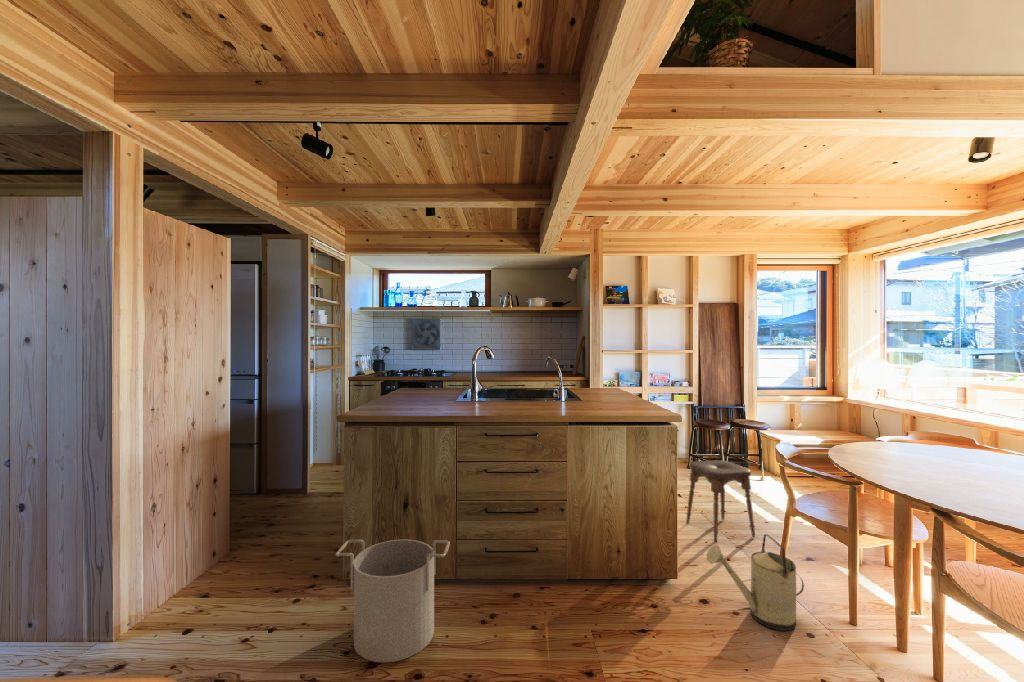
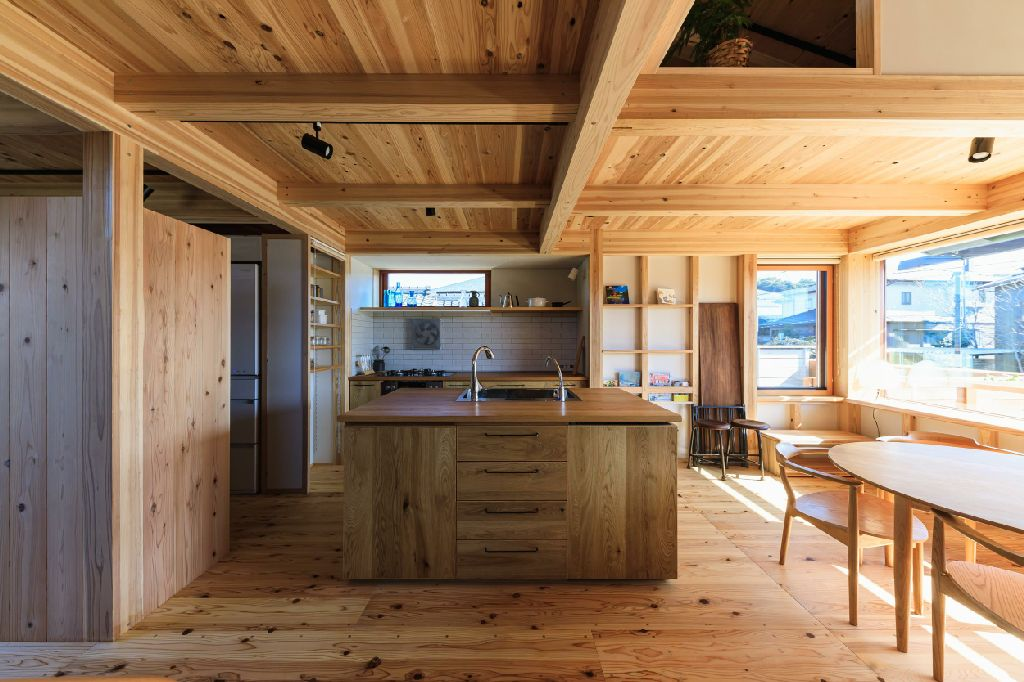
- stool (718, 498)
- watering can (754, 578)
- bucket (394, 590)
